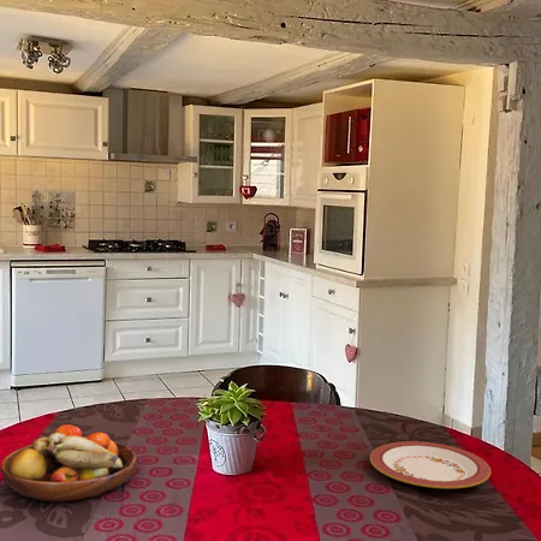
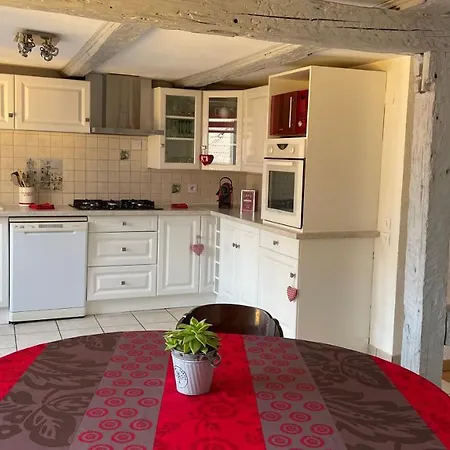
- plate (428, 466)
- fruit bowl (71, 453)
